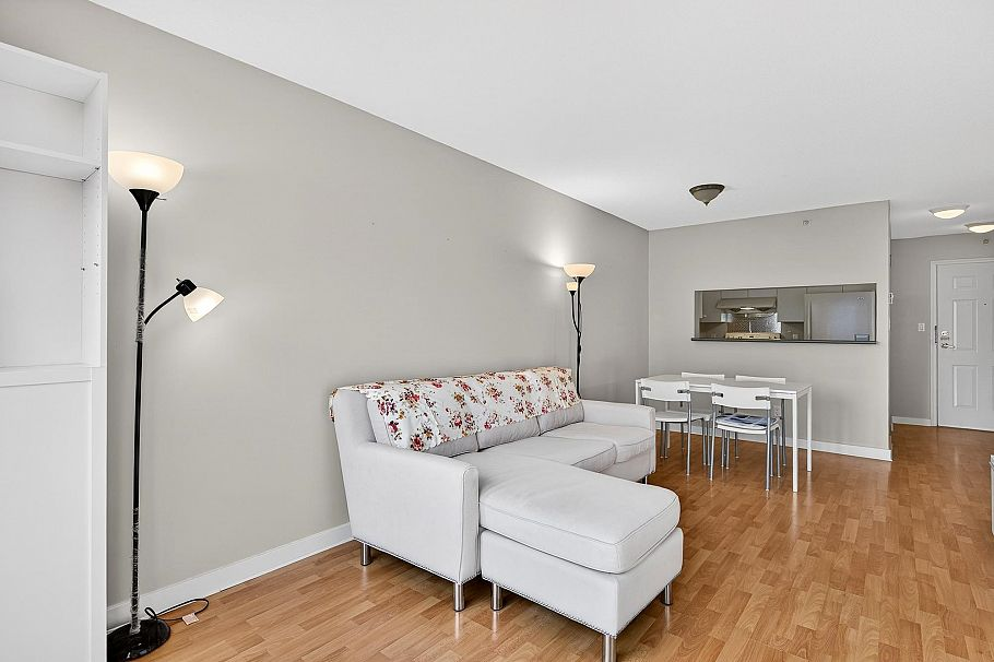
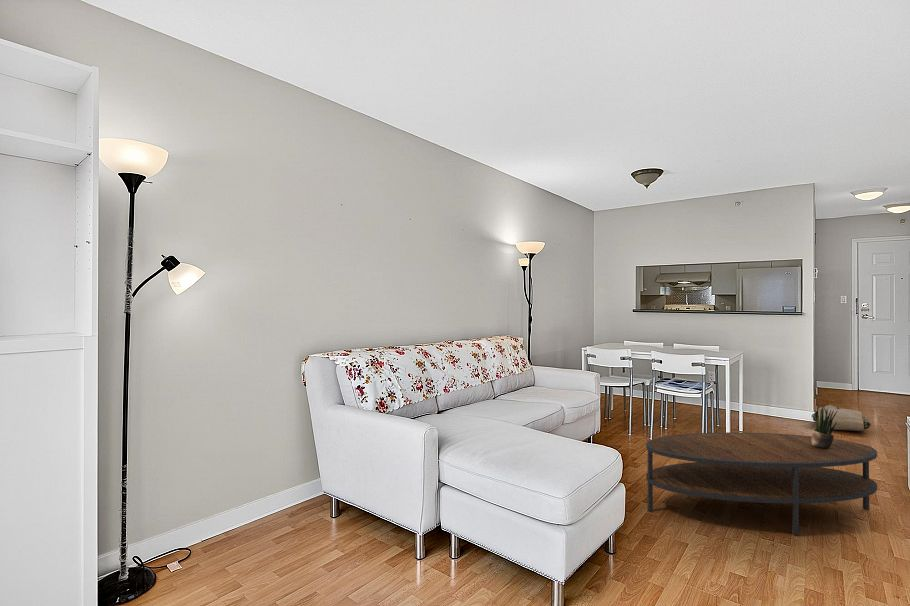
+ coffee table (758, 478)
+ potted plant (824, 425)
+ bag (841, 416)
